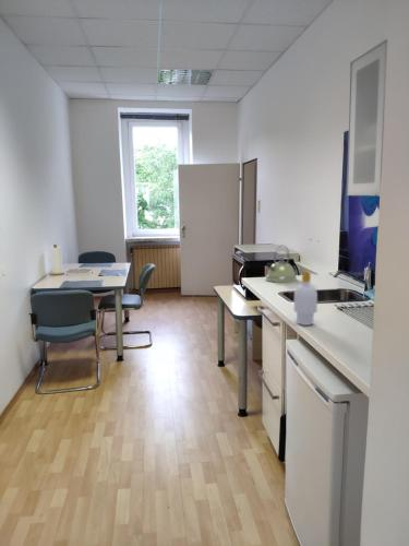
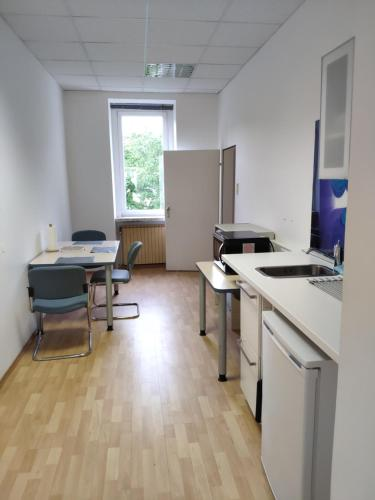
- kettle (279, 262)
- soap bottle (305, 297)
